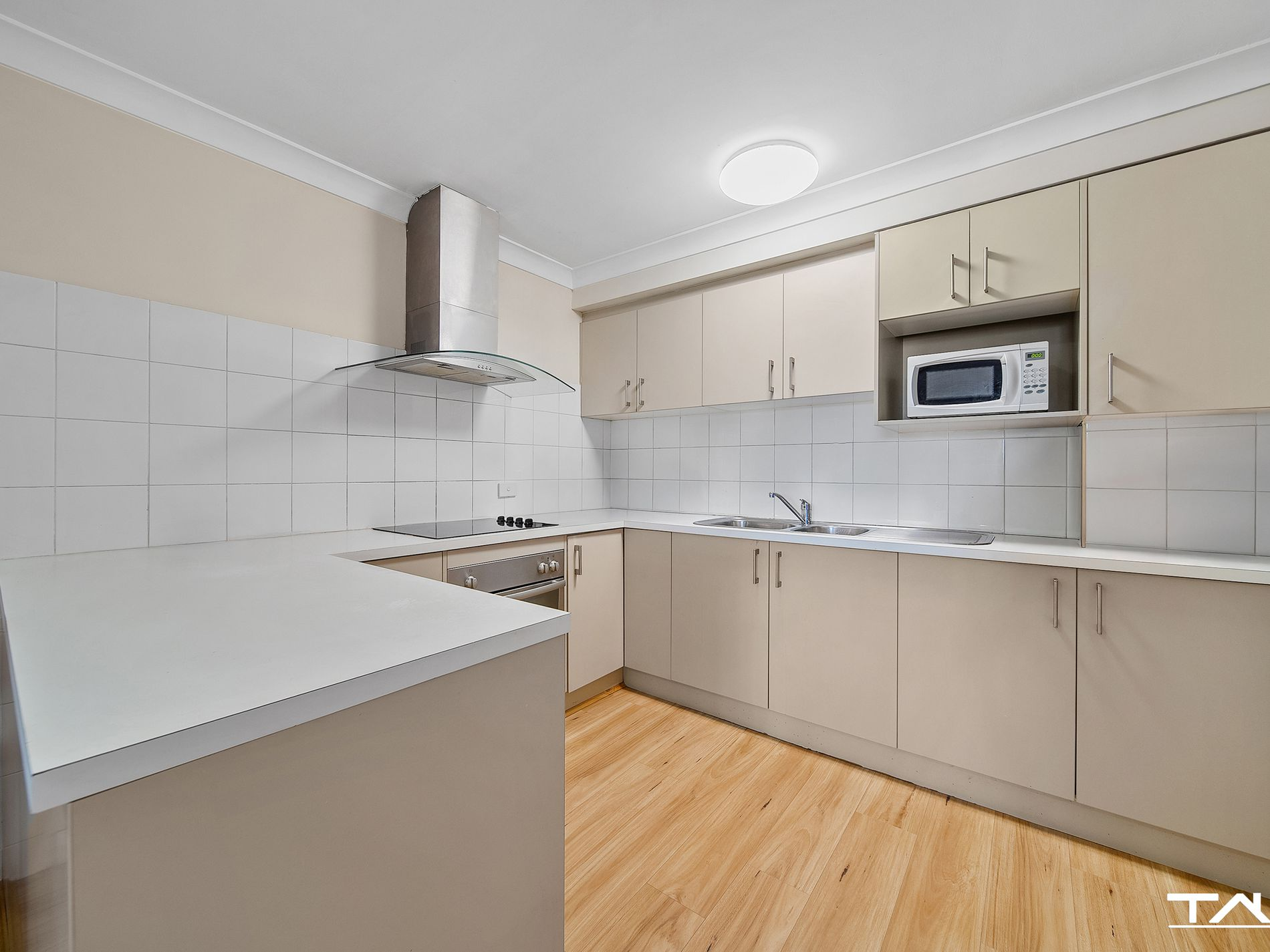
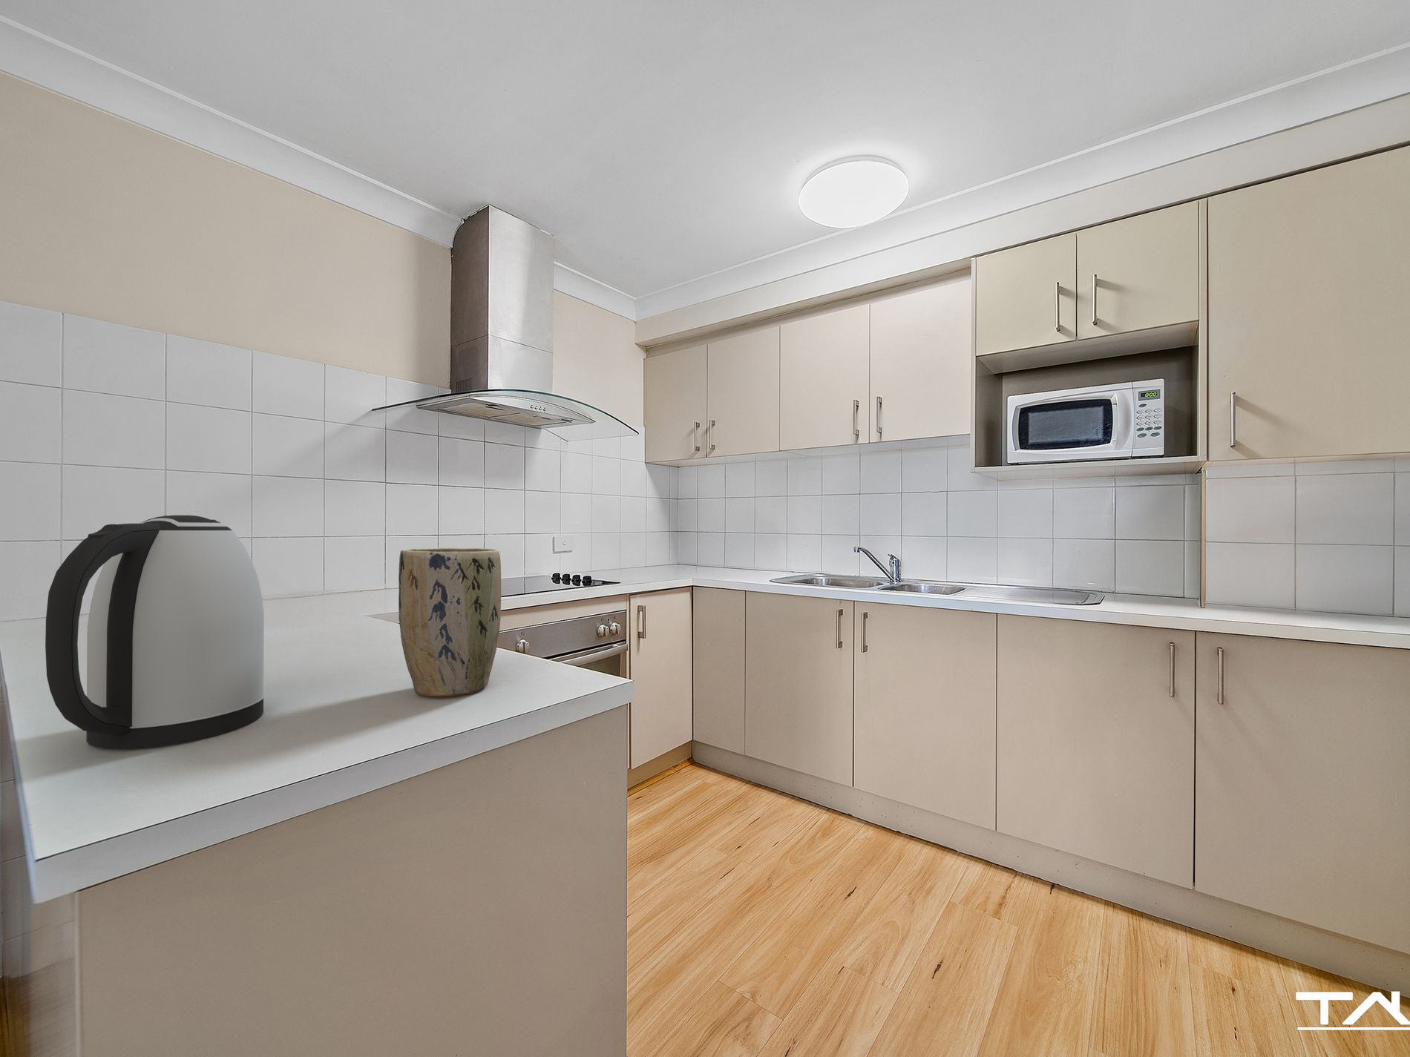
+ kettle (159, 624)
+ plant pot (451, 618)
